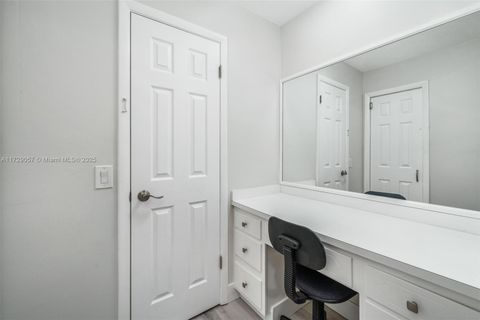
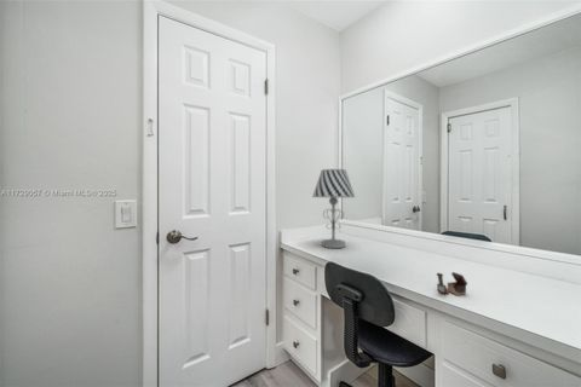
+ table lamp (333, 207)
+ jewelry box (449, 283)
